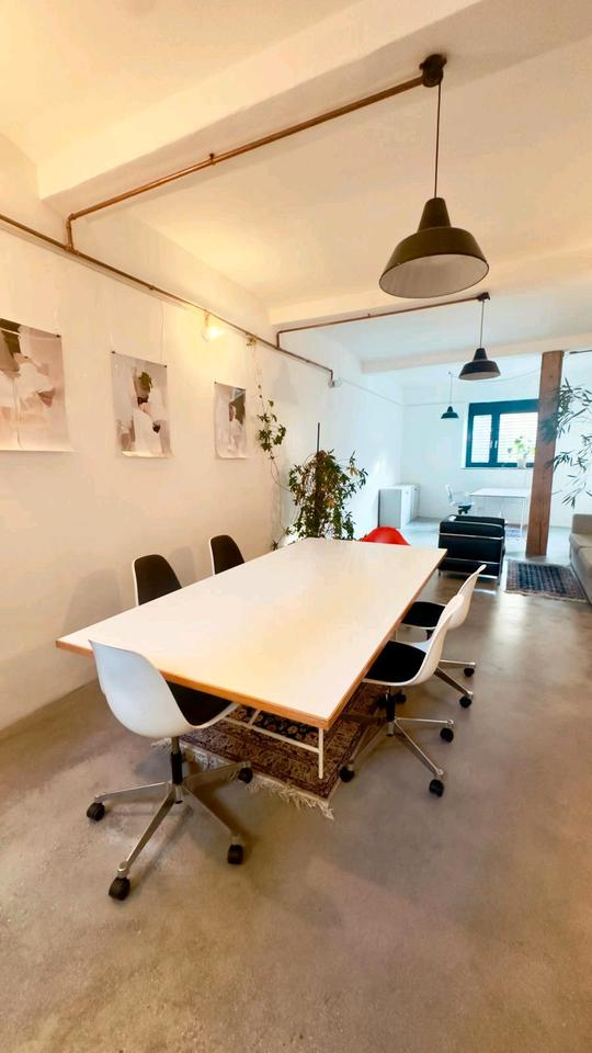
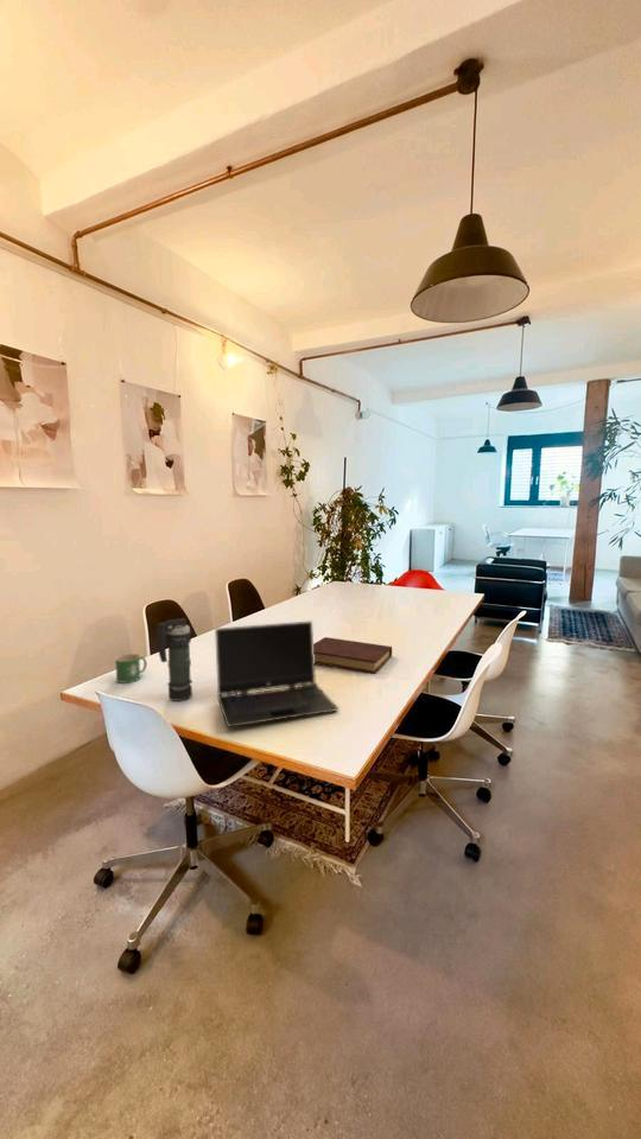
+ smoke grenade (174, 658)
+ mug (132, 667)
+ book (348, 653)
+ laptop computer (274, 669)
